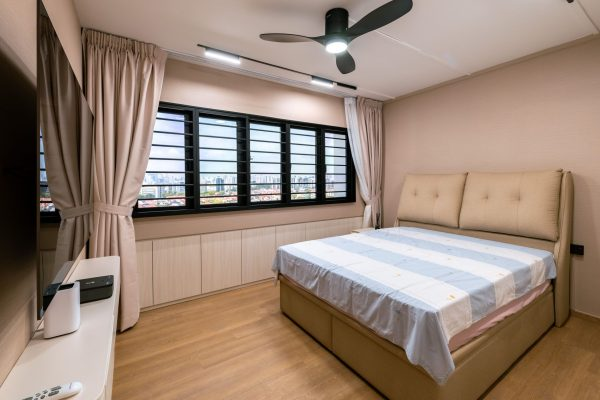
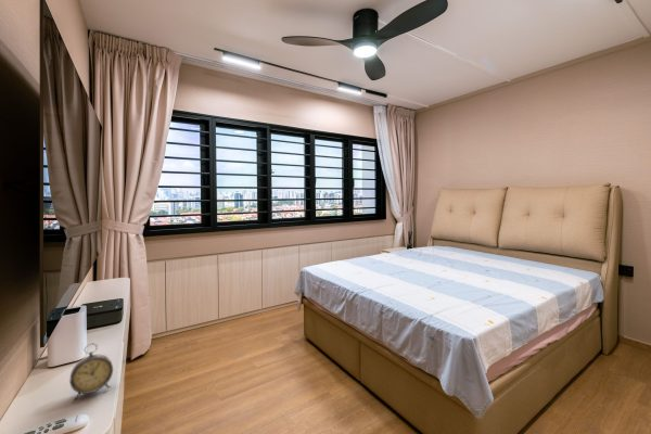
+ alarm clock (91, 368)
